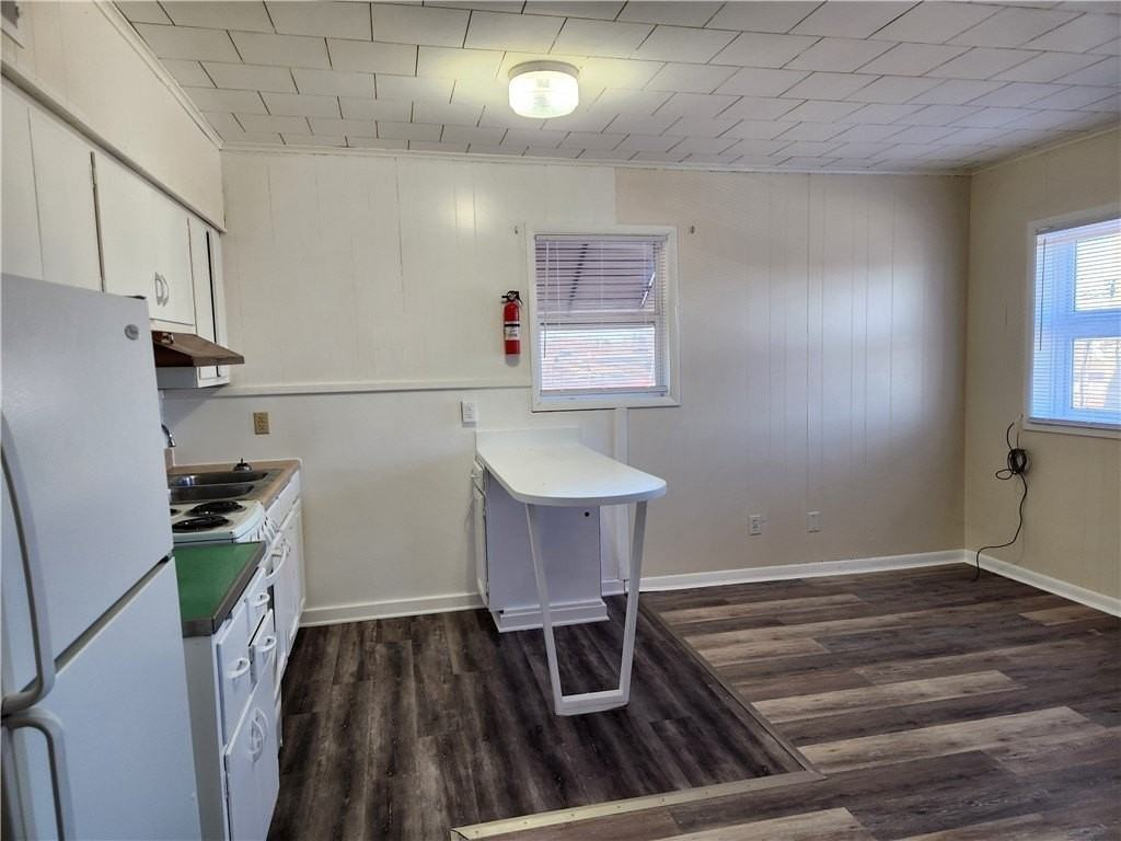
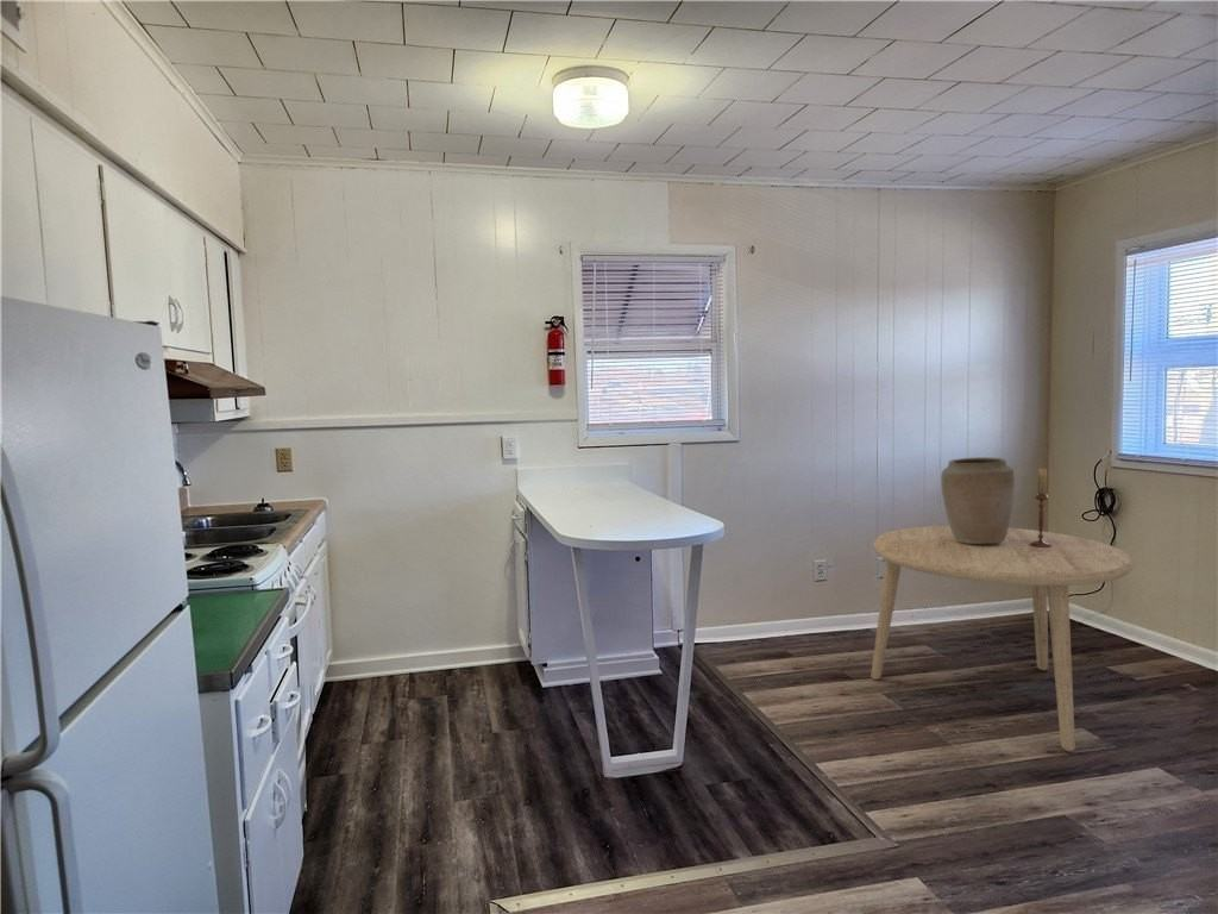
+ dining table (990, 582)
+ vase (977, 500)
+ candlestick (1041, 505)
